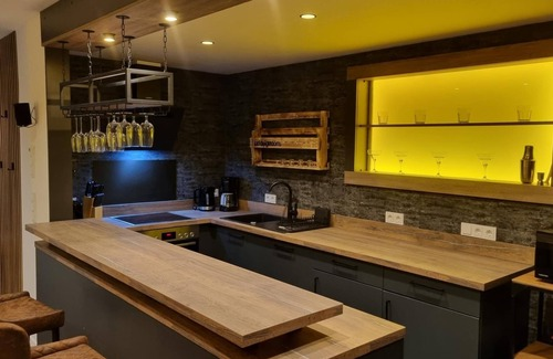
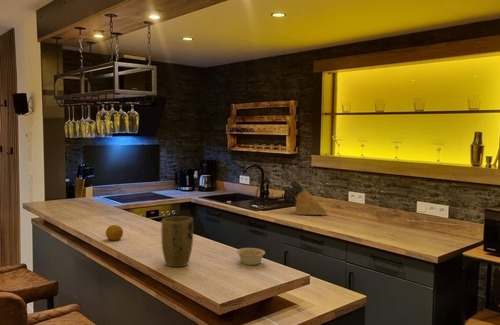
+ knife block (305, 196)
+ fruit (114, 232)
+ legume (251, 256)
+ plant pot (177, 241)
